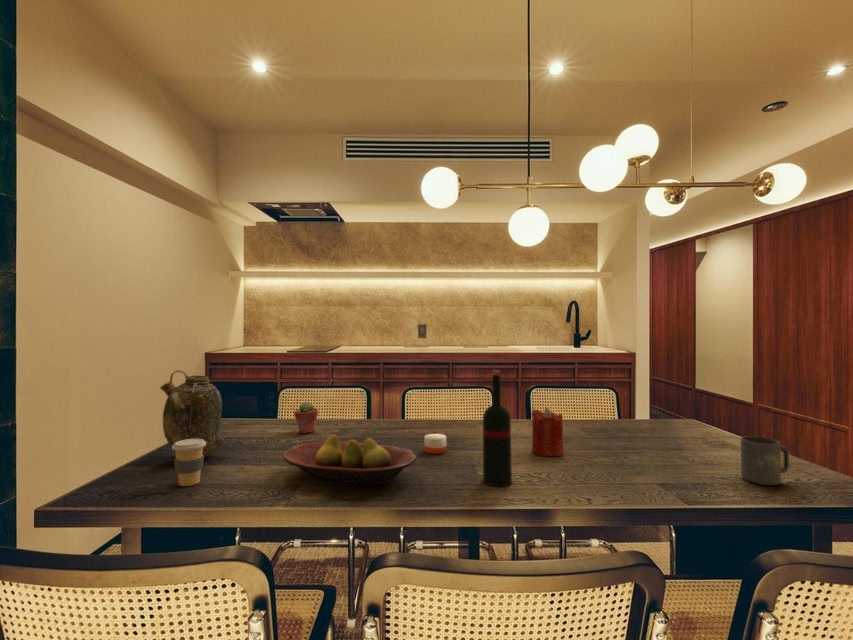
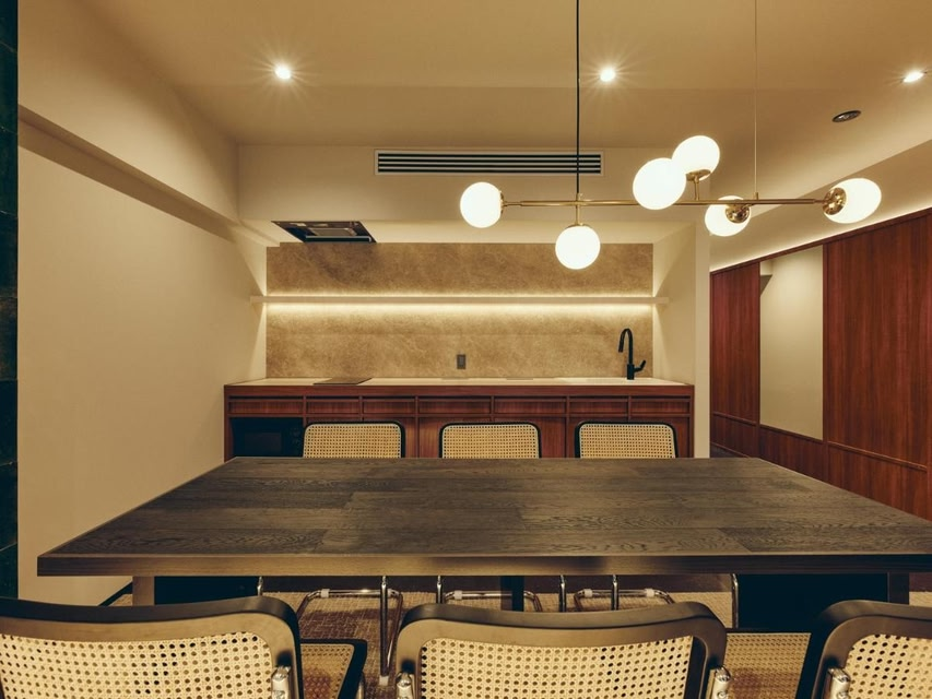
- potted succulent (306, 416)
- wine bottle (495, 424)
- mug (766, 460)
- candle (435, 435)
- fruit bowl (349, 456)
- coffee cup (189, 462)
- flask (193, 413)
- candle (547, 429)
